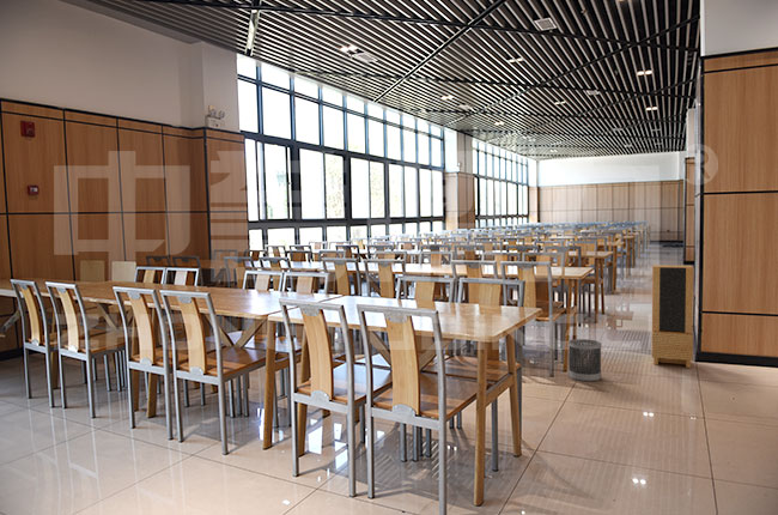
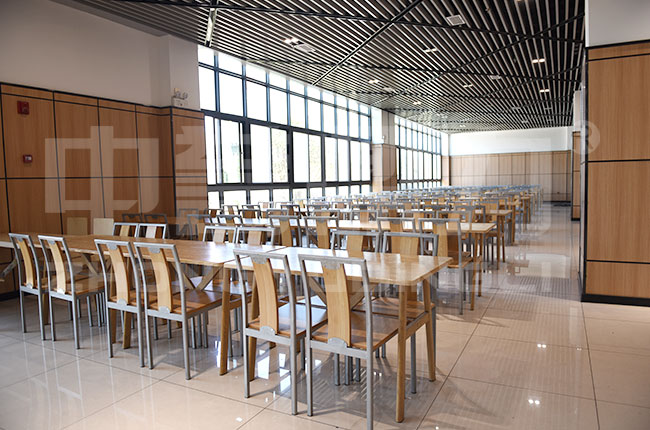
- storage cabinet (671, 314)
- wastebasket (584, 359)
